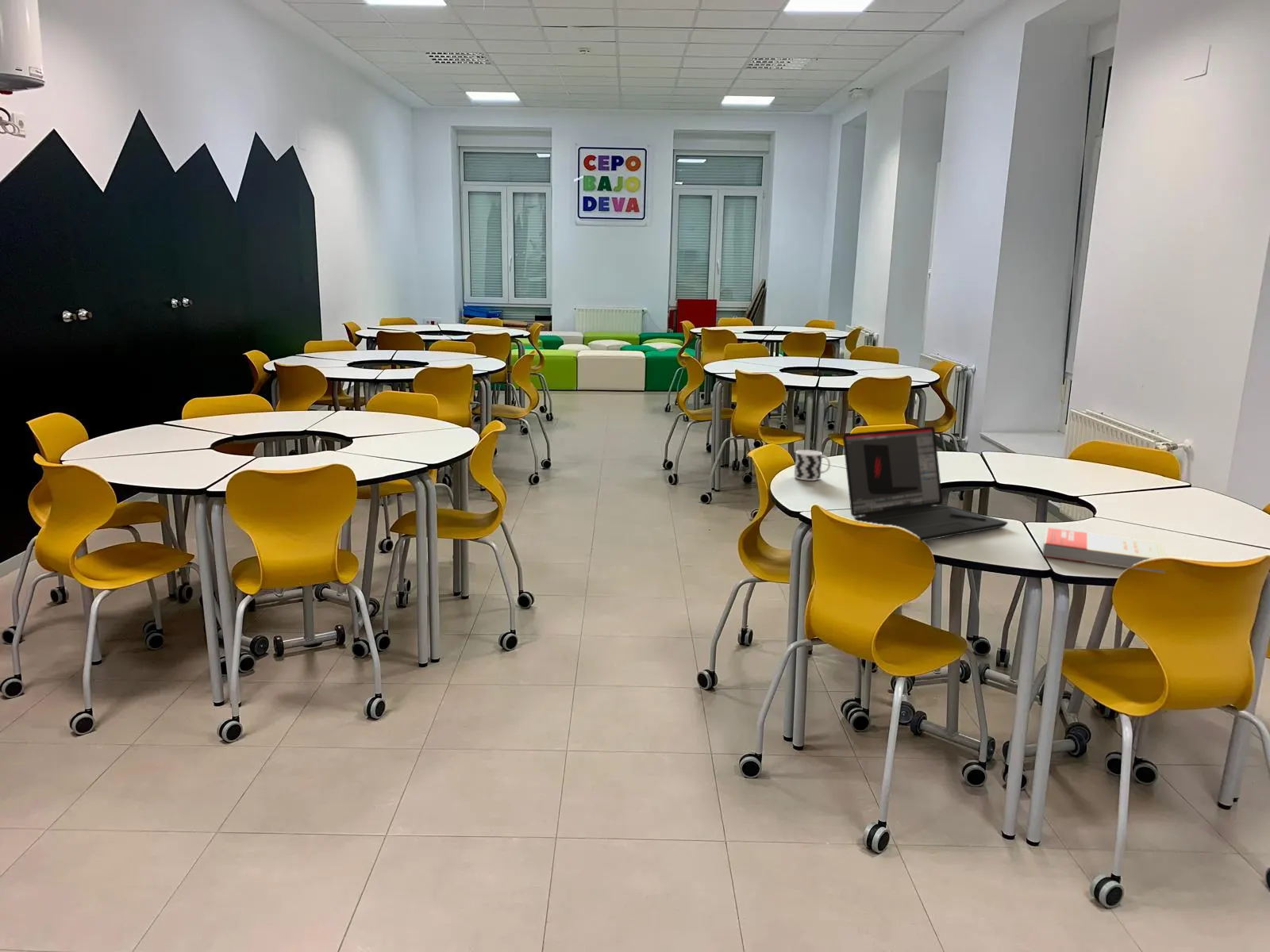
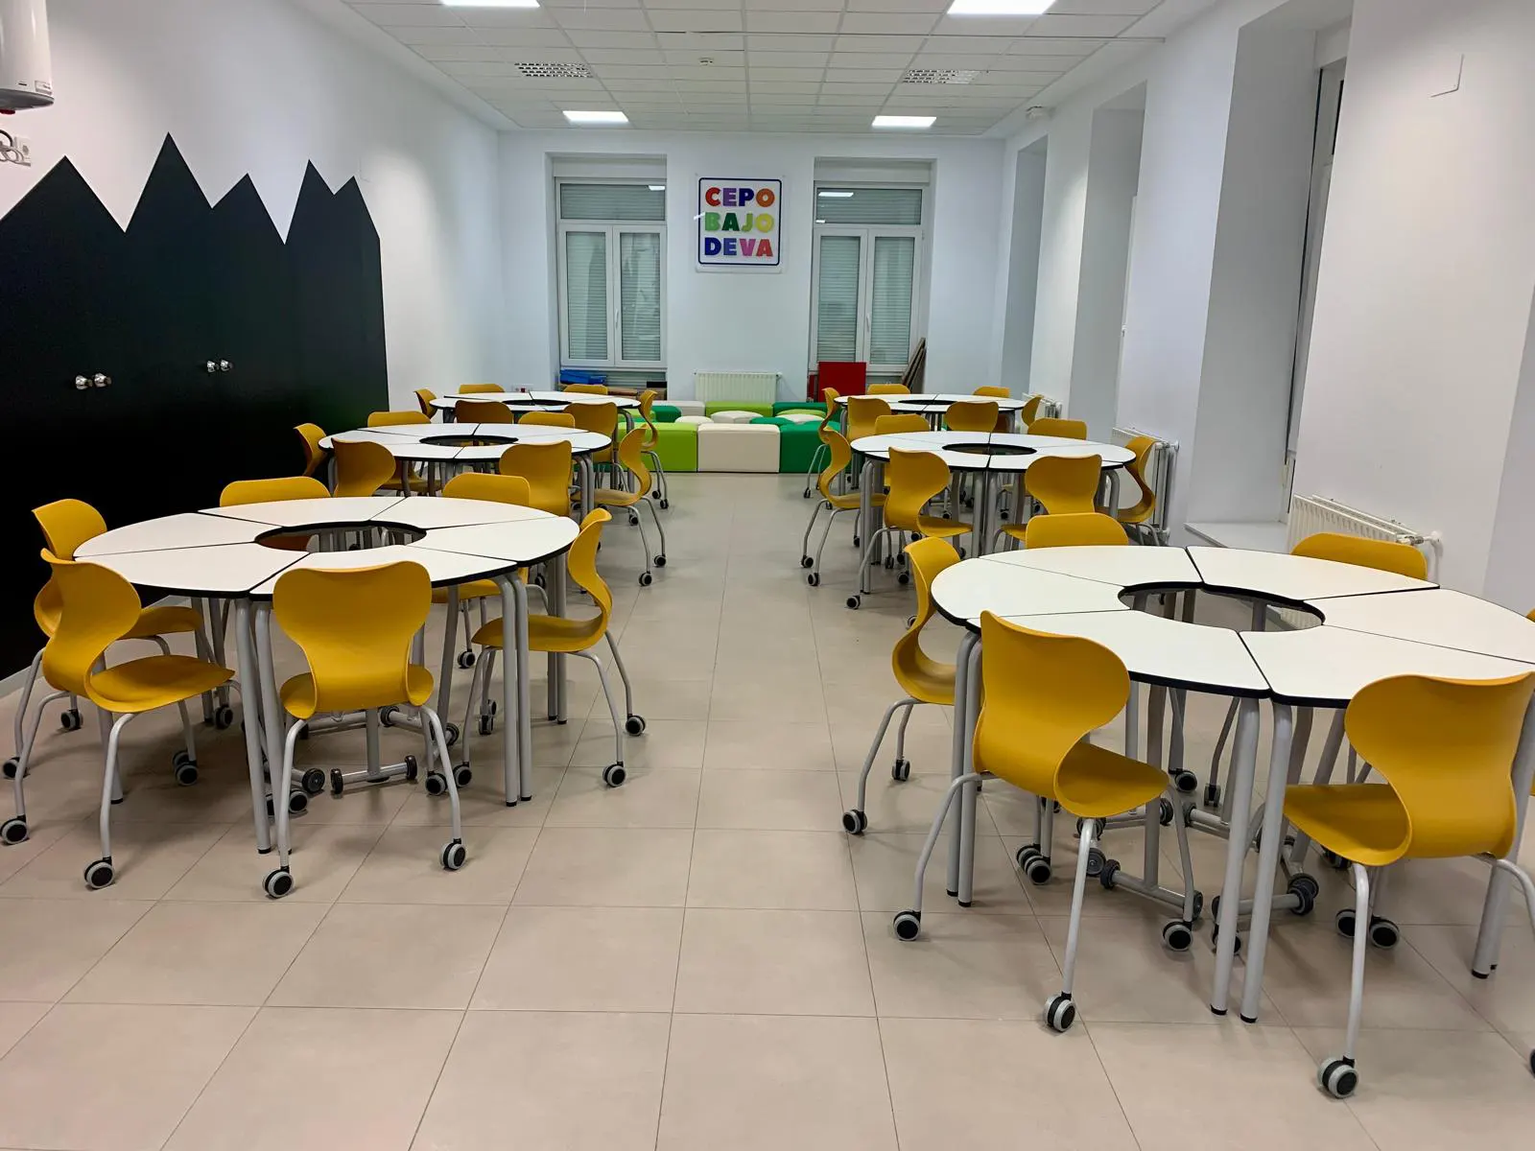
- laptop (925, 480)
- cup (812, 465)
- book (1102, 548)
